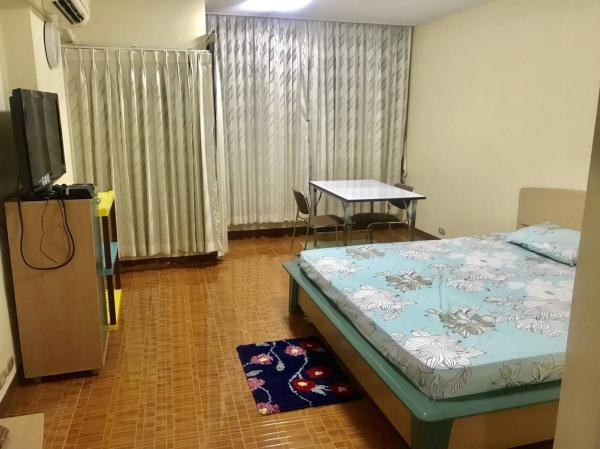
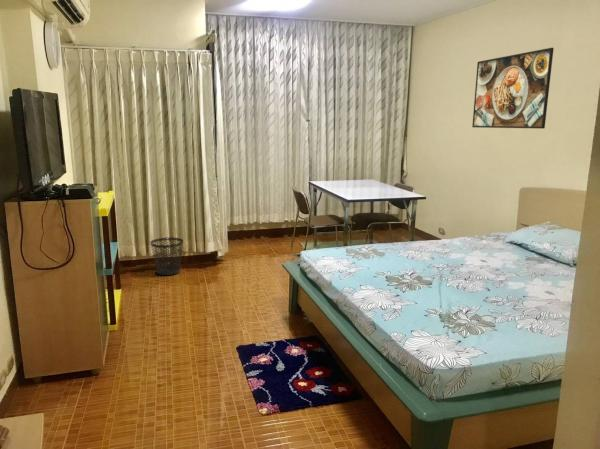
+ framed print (508, 92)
+ wastebasket (167, 256)
